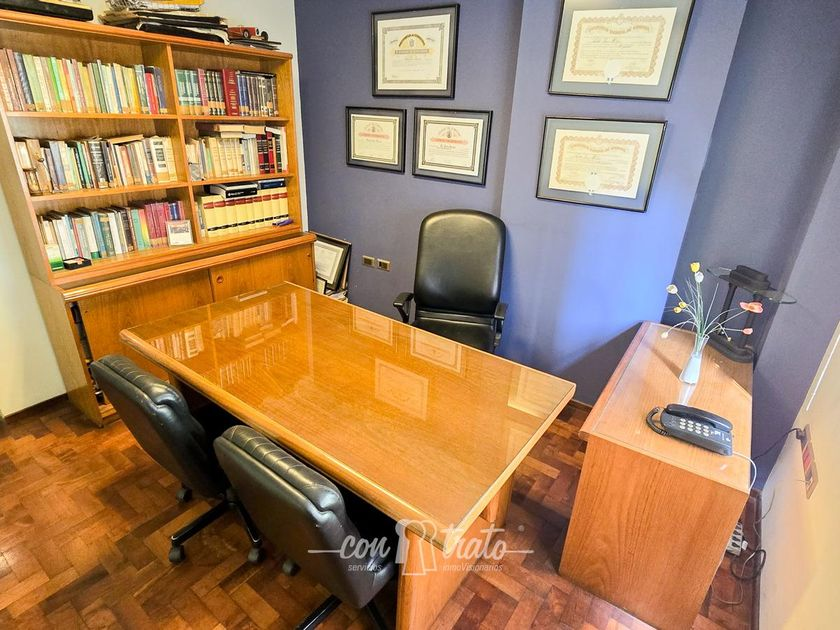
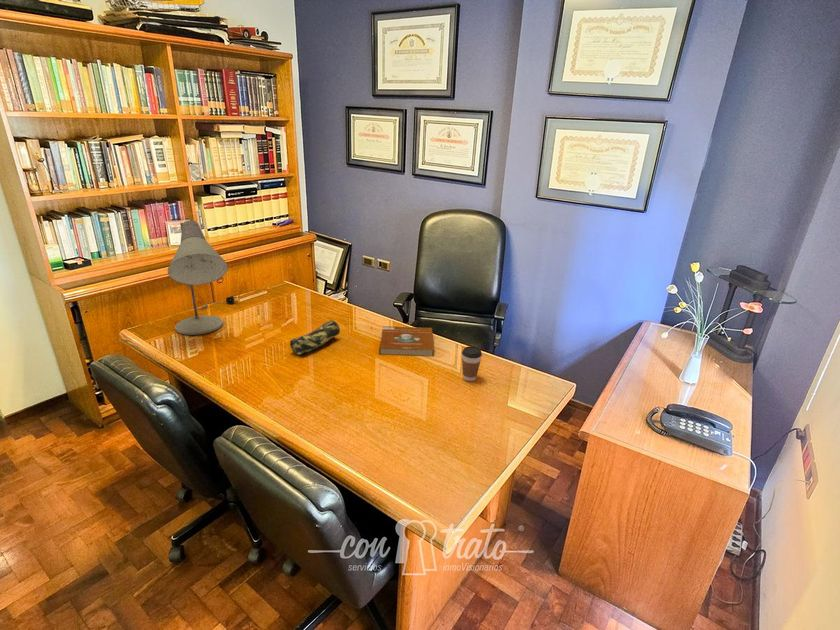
+ coffee cup (470, 364)
+ desk lamp (207, 273)
+ book (406, 340)
+ pencil case (315, 337)
